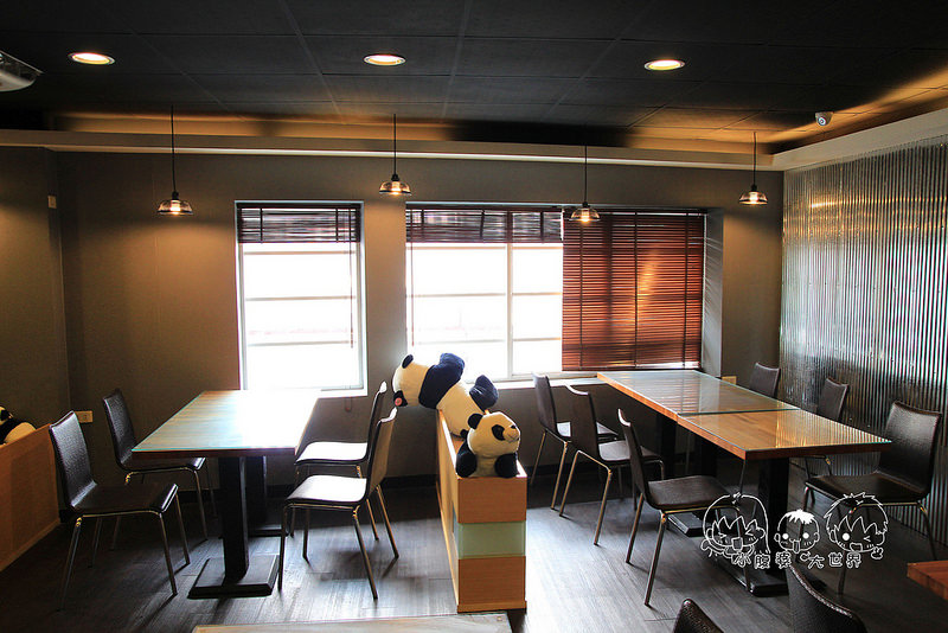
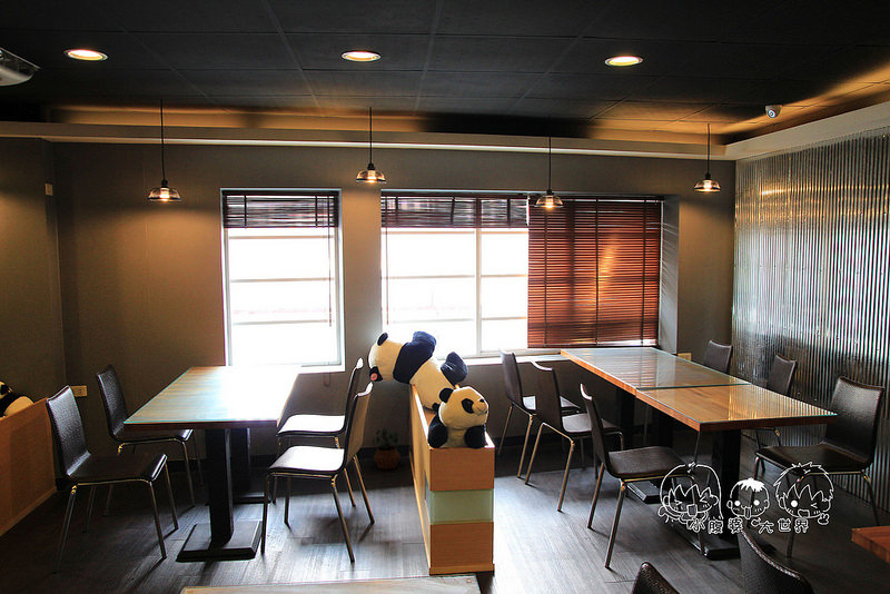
+ potted plant (386, 446)
